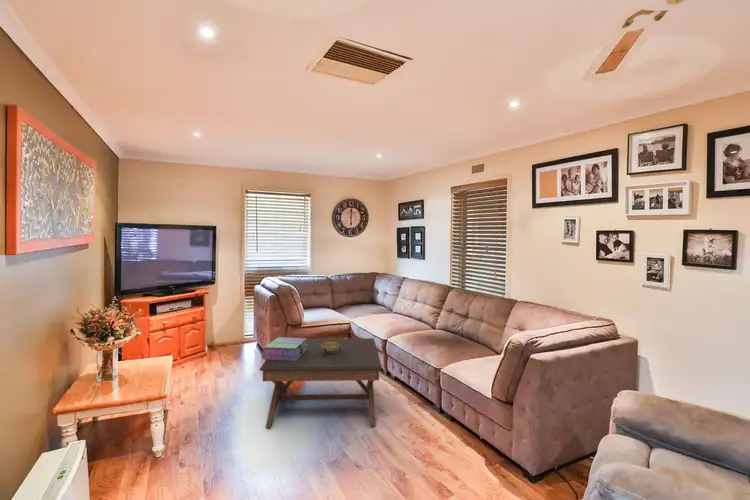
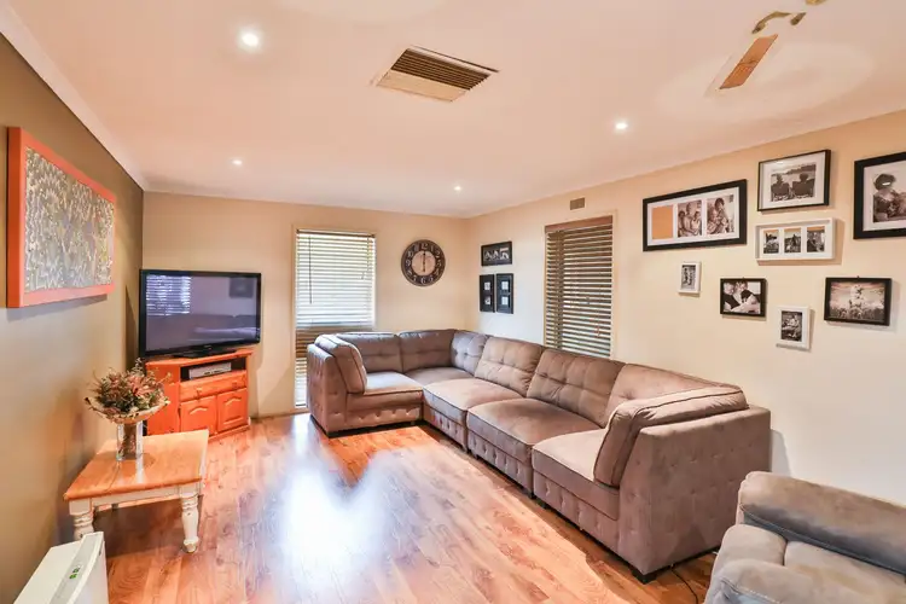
- coffee table (324, 377)
- stack of books (285, 347)
- decorative bowl (331, 347)
